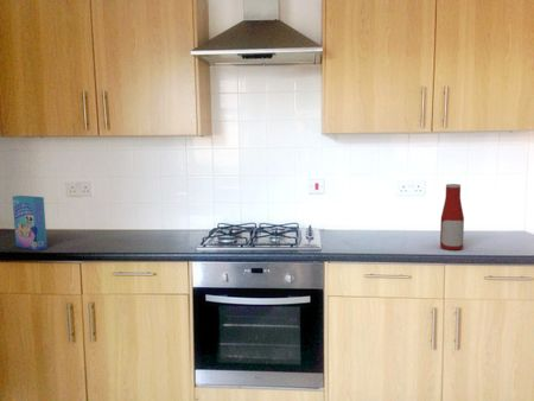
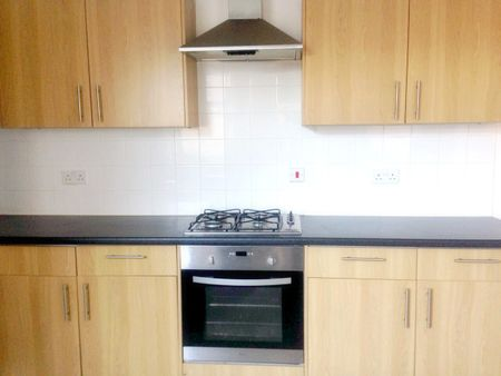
- bottle (452, 216)
- cereal box (28, 222)
